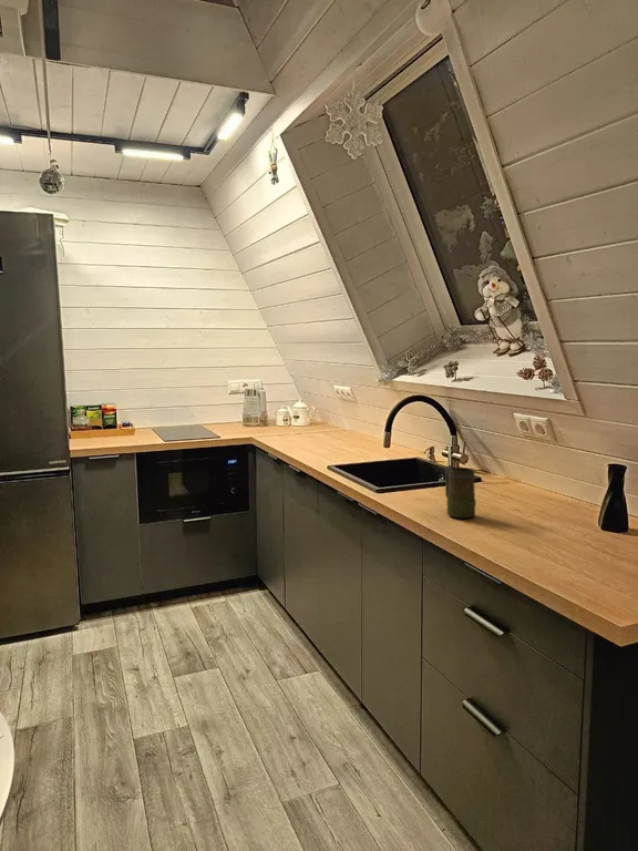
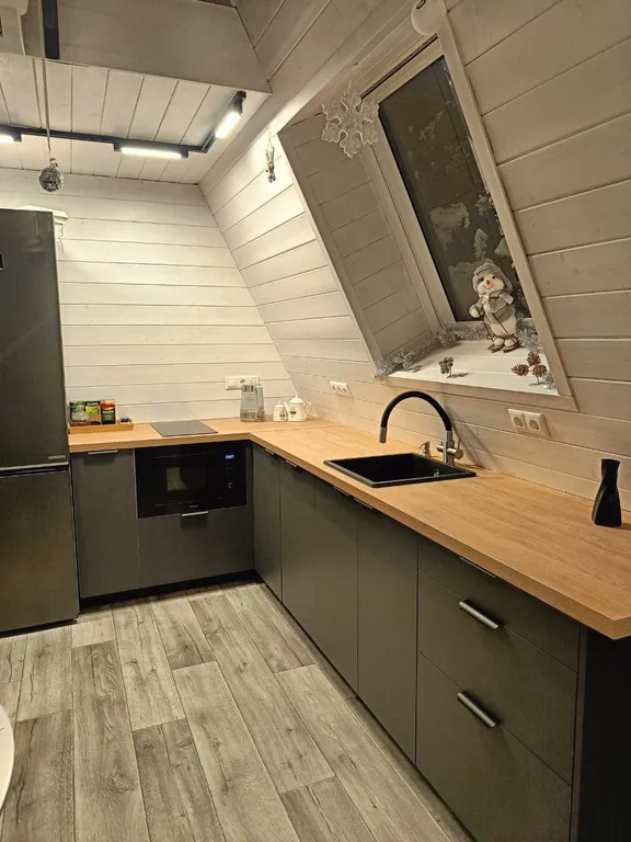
- mug (457, 490)
